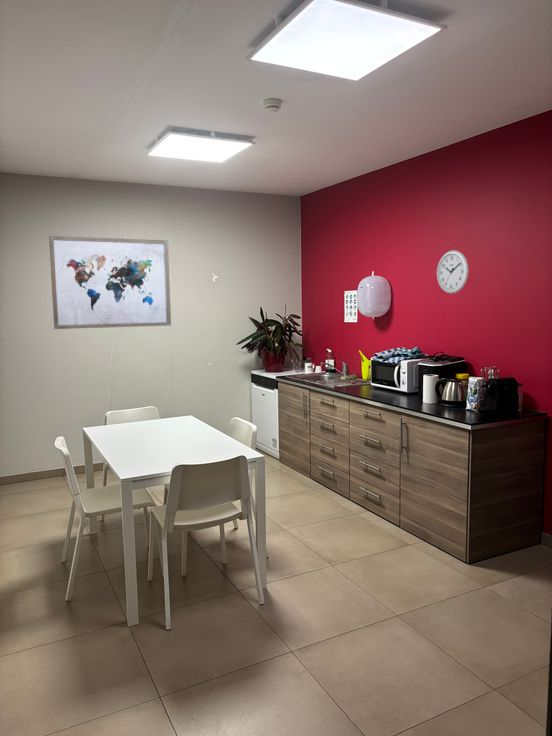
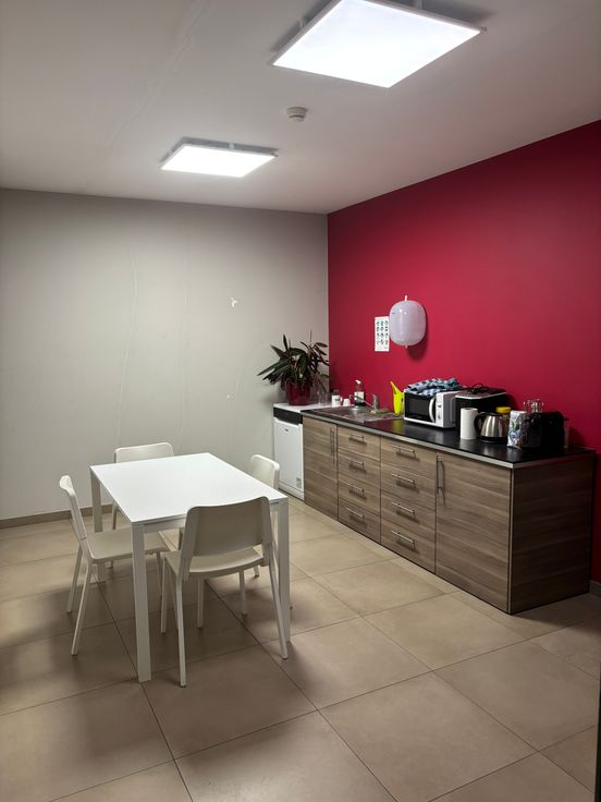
- wall art (113, 283)
- wall clock (451, 272)
